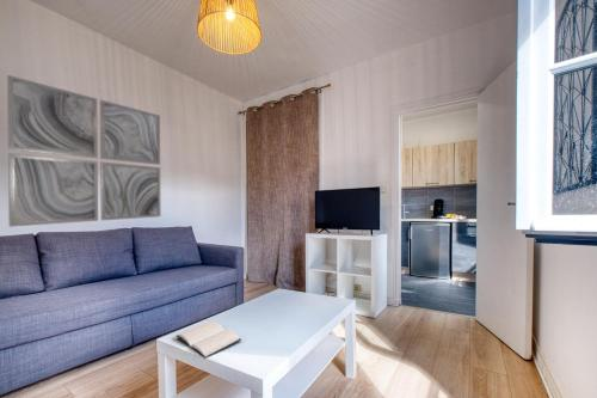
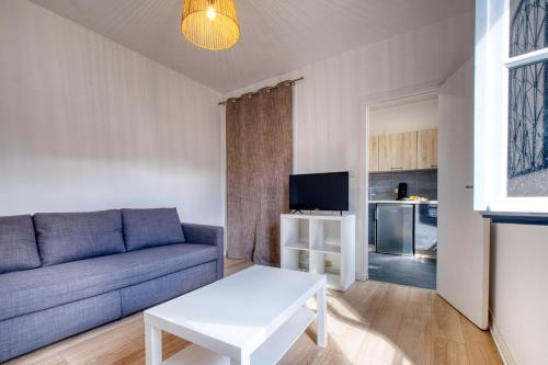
- book (208, 336)
- wall art (97, 161)
